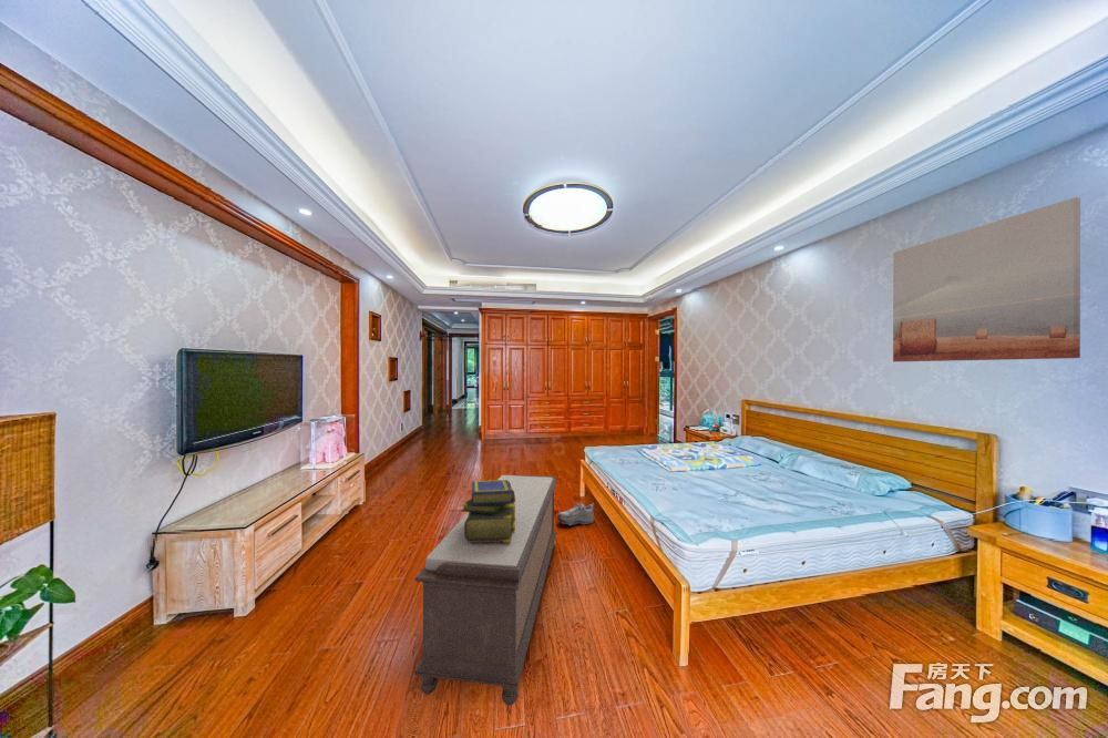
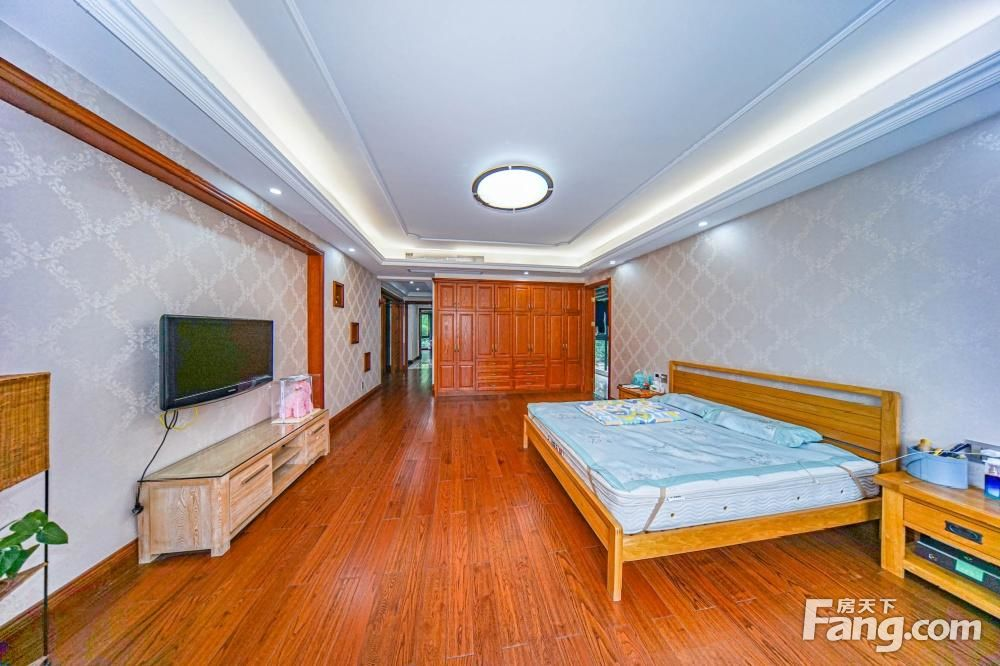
- stack of books (490, 505)
- bench (506, 552)
- shoe (575, 512)
- wall art (968, 295)
